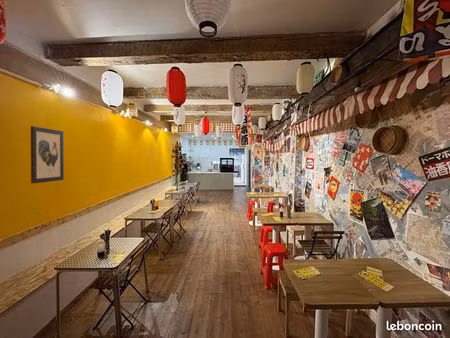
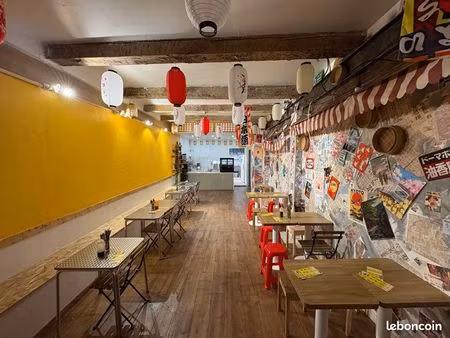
- wall art (48, 155)
